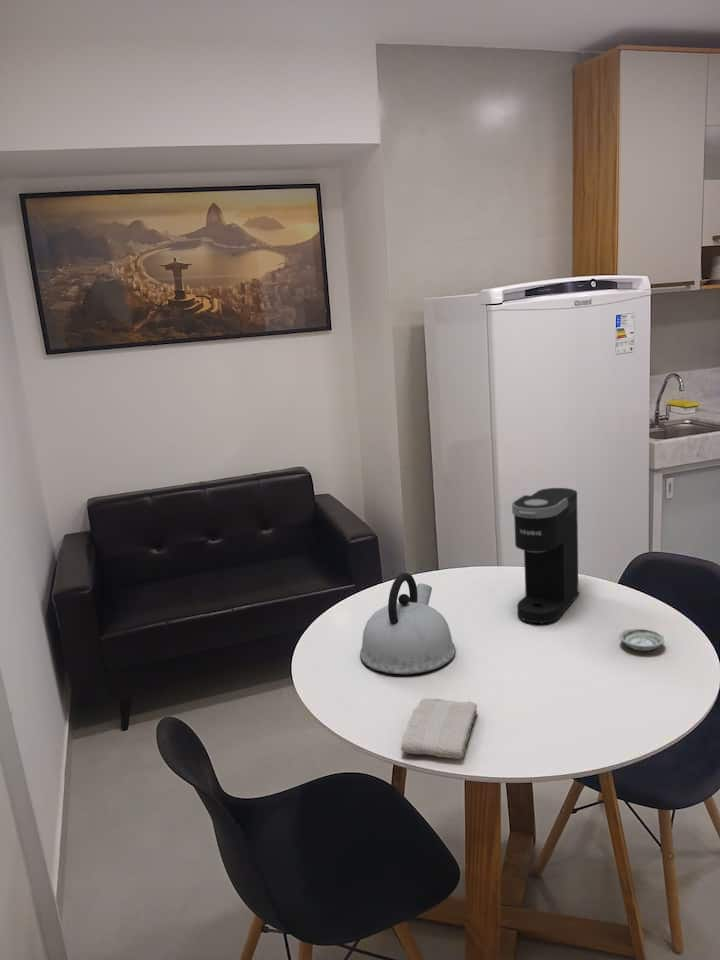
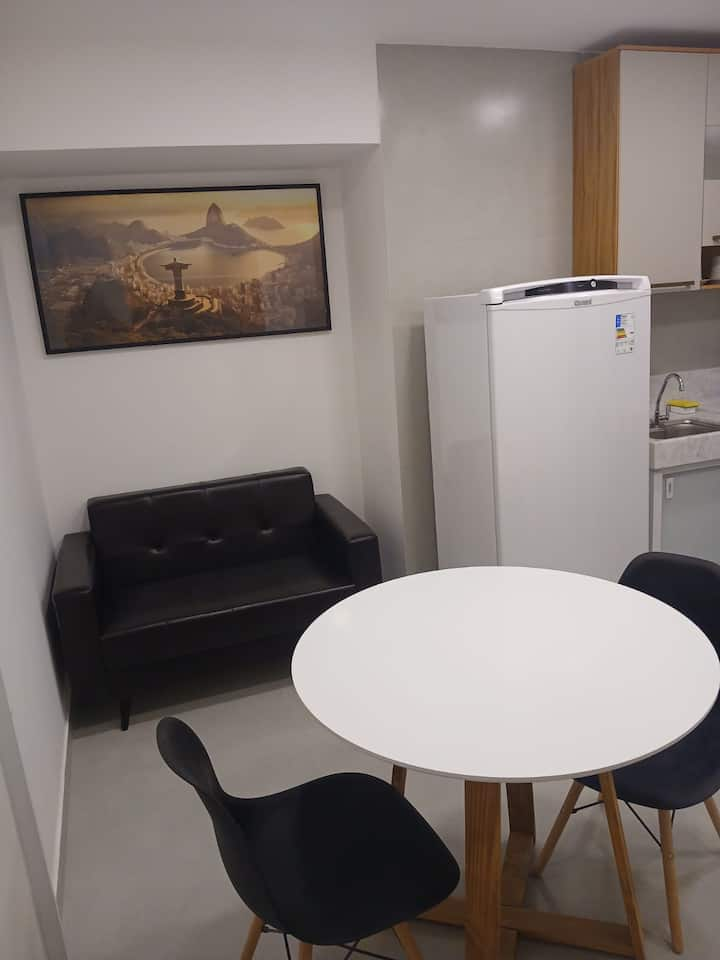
- kettle (406, 611)
- washcloth (440, 725)
- coffee maker (547, 551)
- saucer (641, 641)
